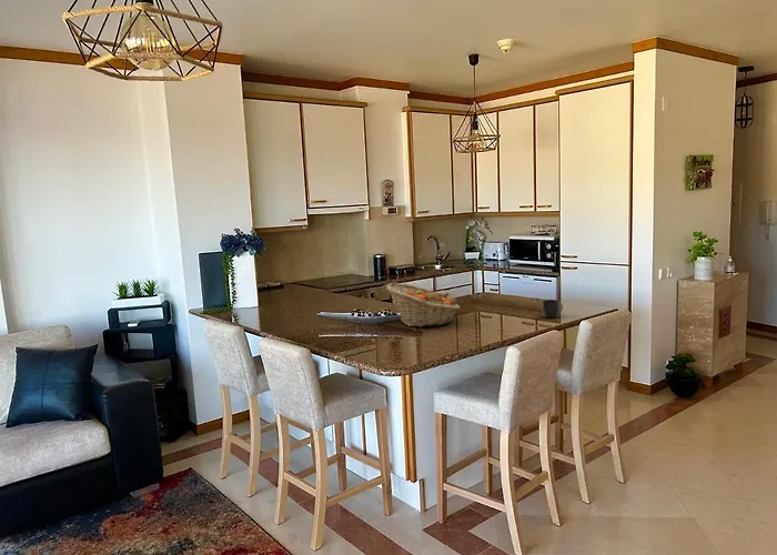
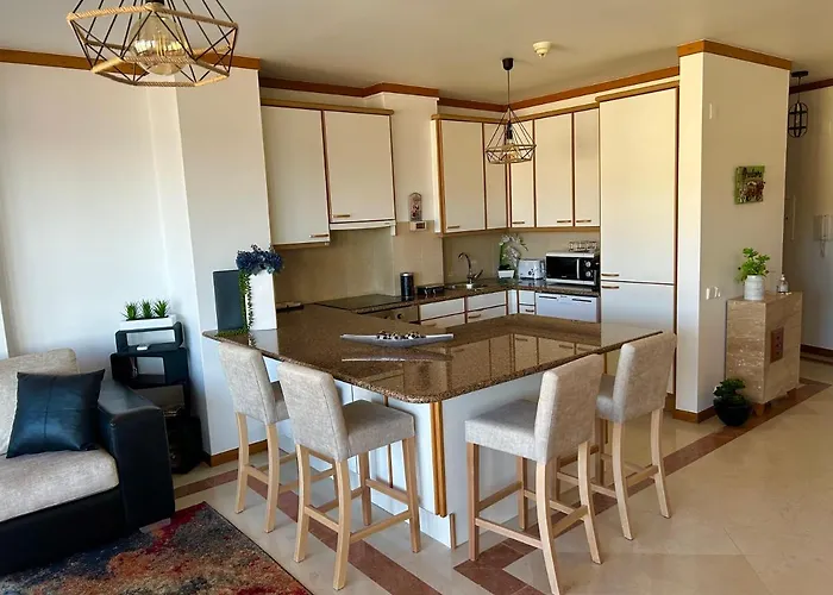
- fruit basket (422, 302)
- mug (553, 309)
